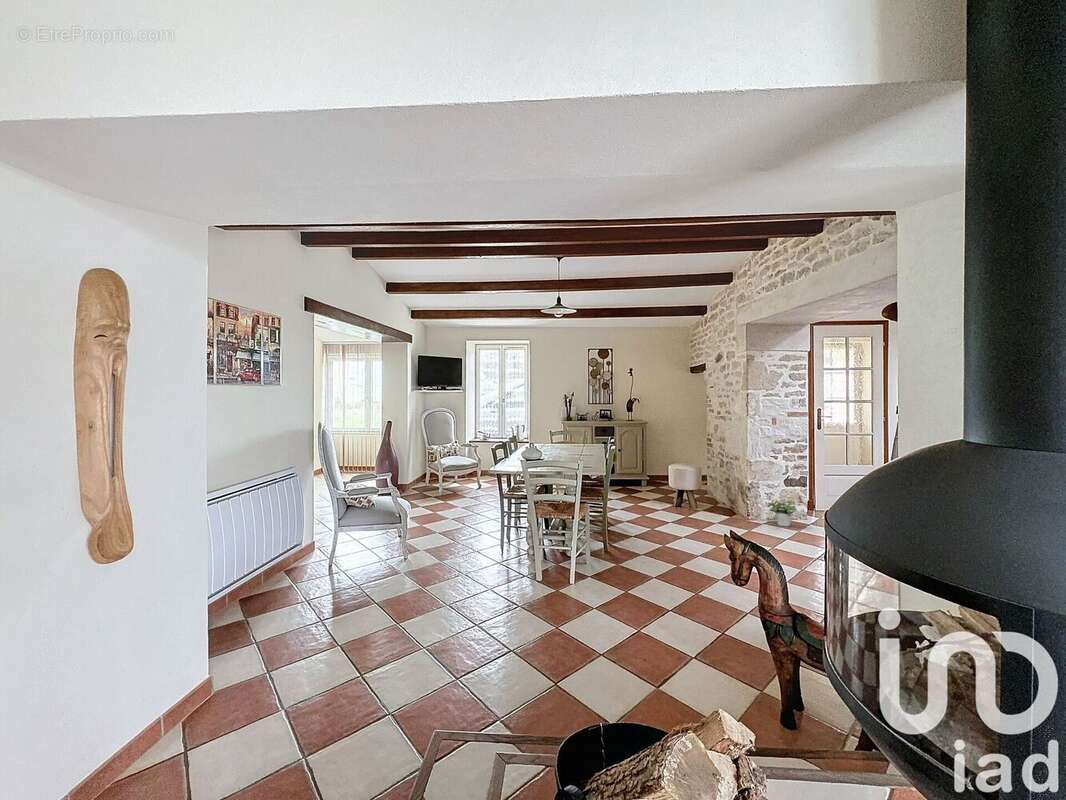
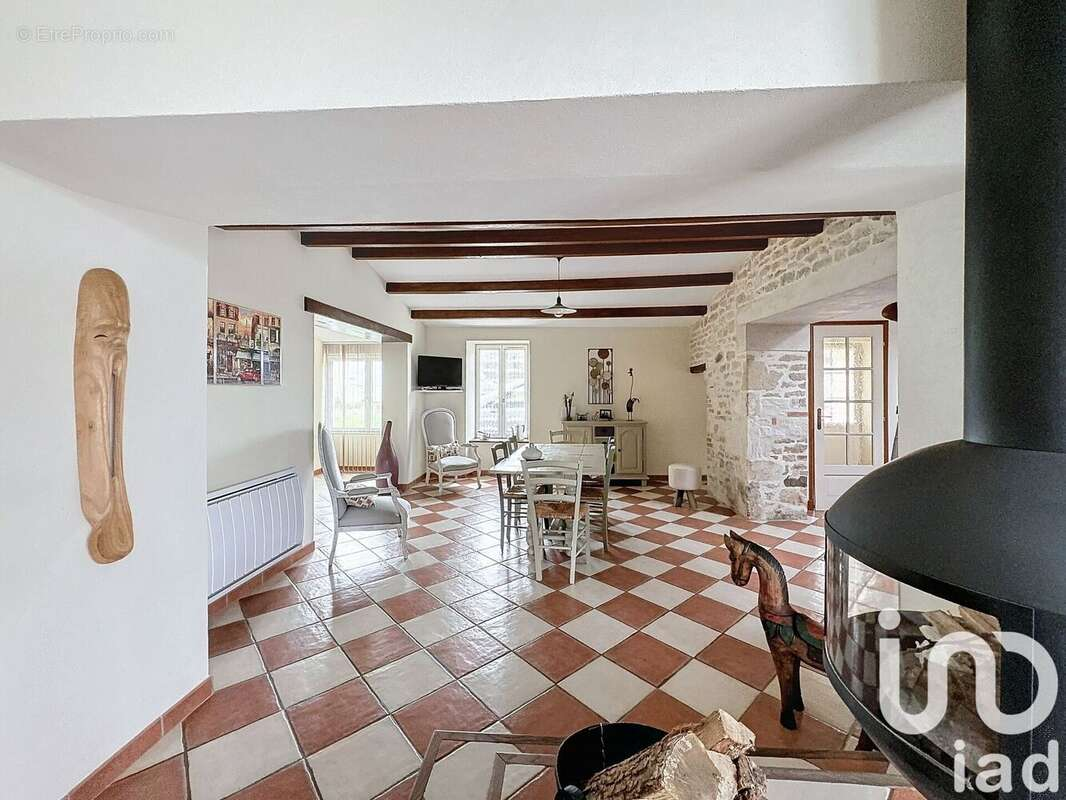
- potted plant (782, 512)
